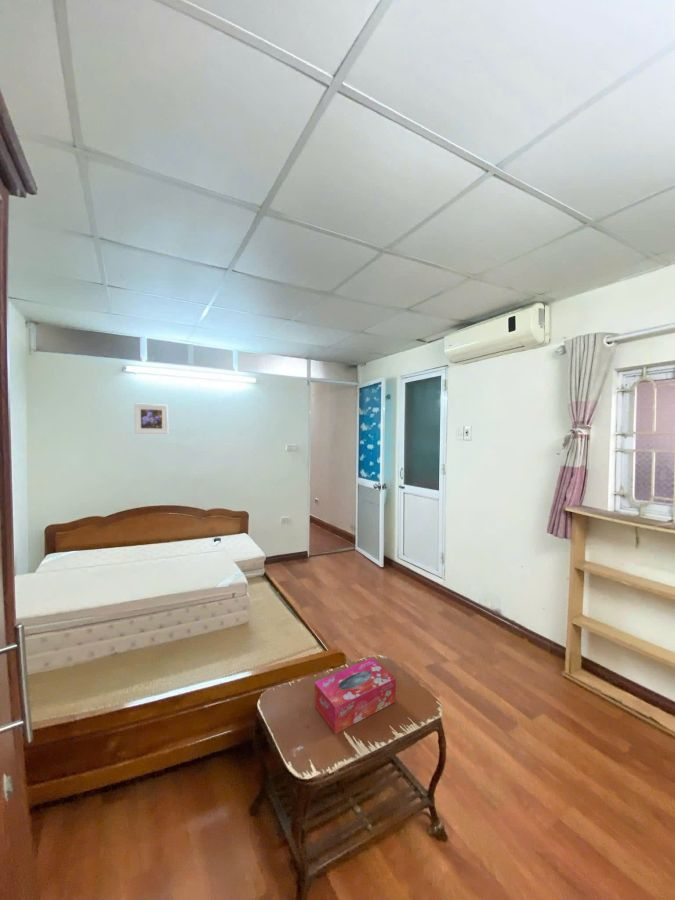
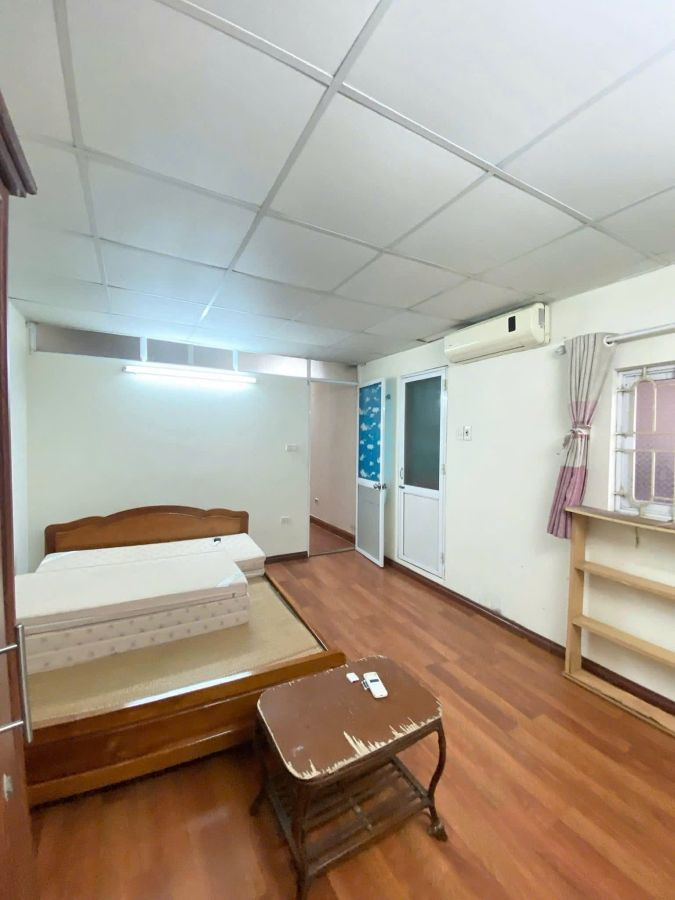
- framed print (151, 419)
- tissue box (355, 692)
